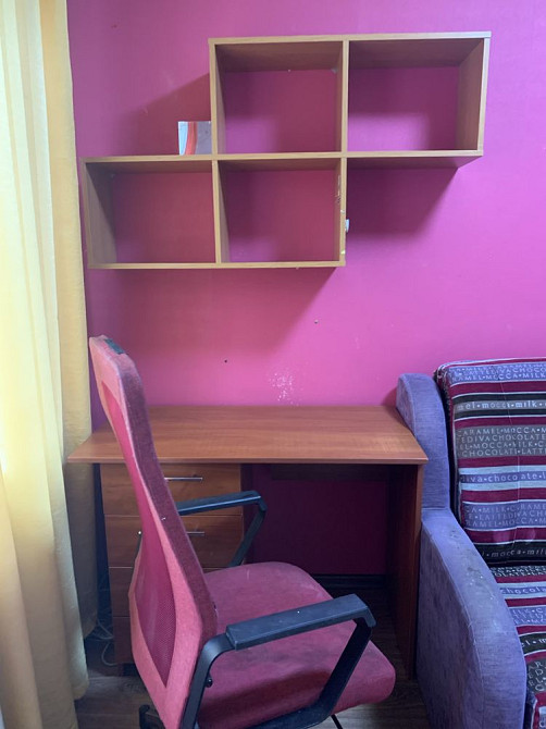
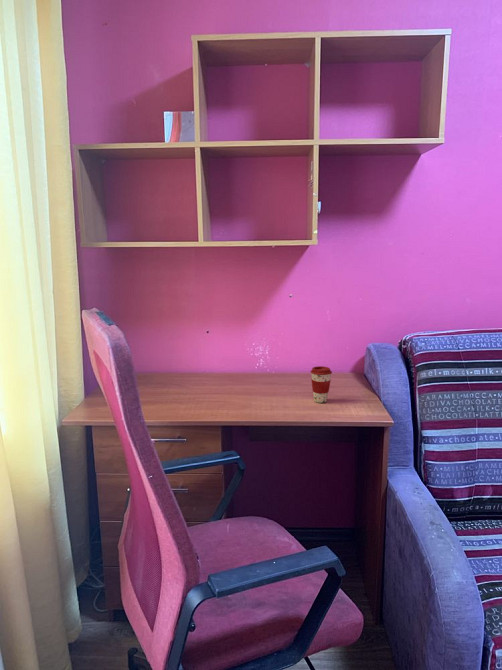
+ coffee cup (320, 384)
